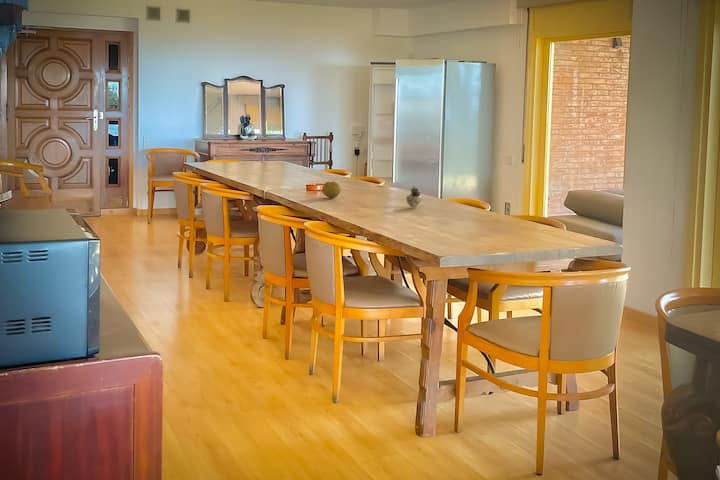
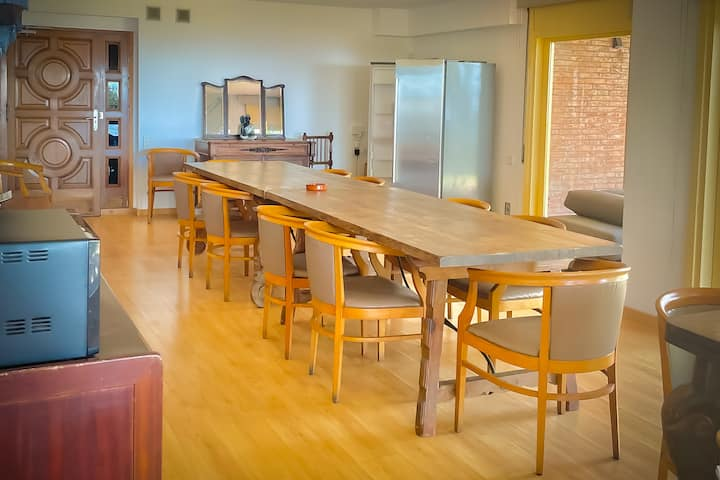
- succulent plant (419, 195)
- fruit (331, 189)
